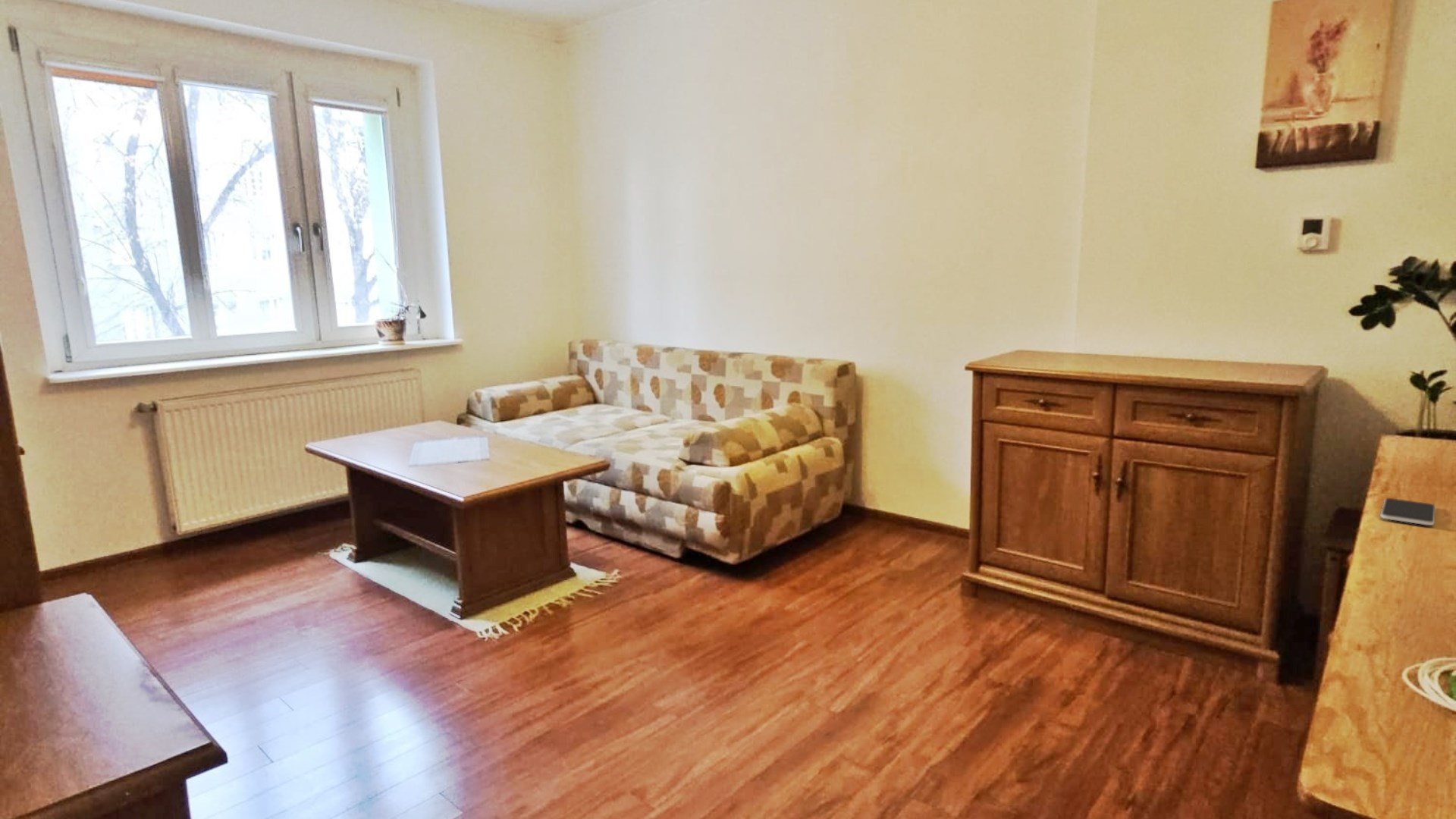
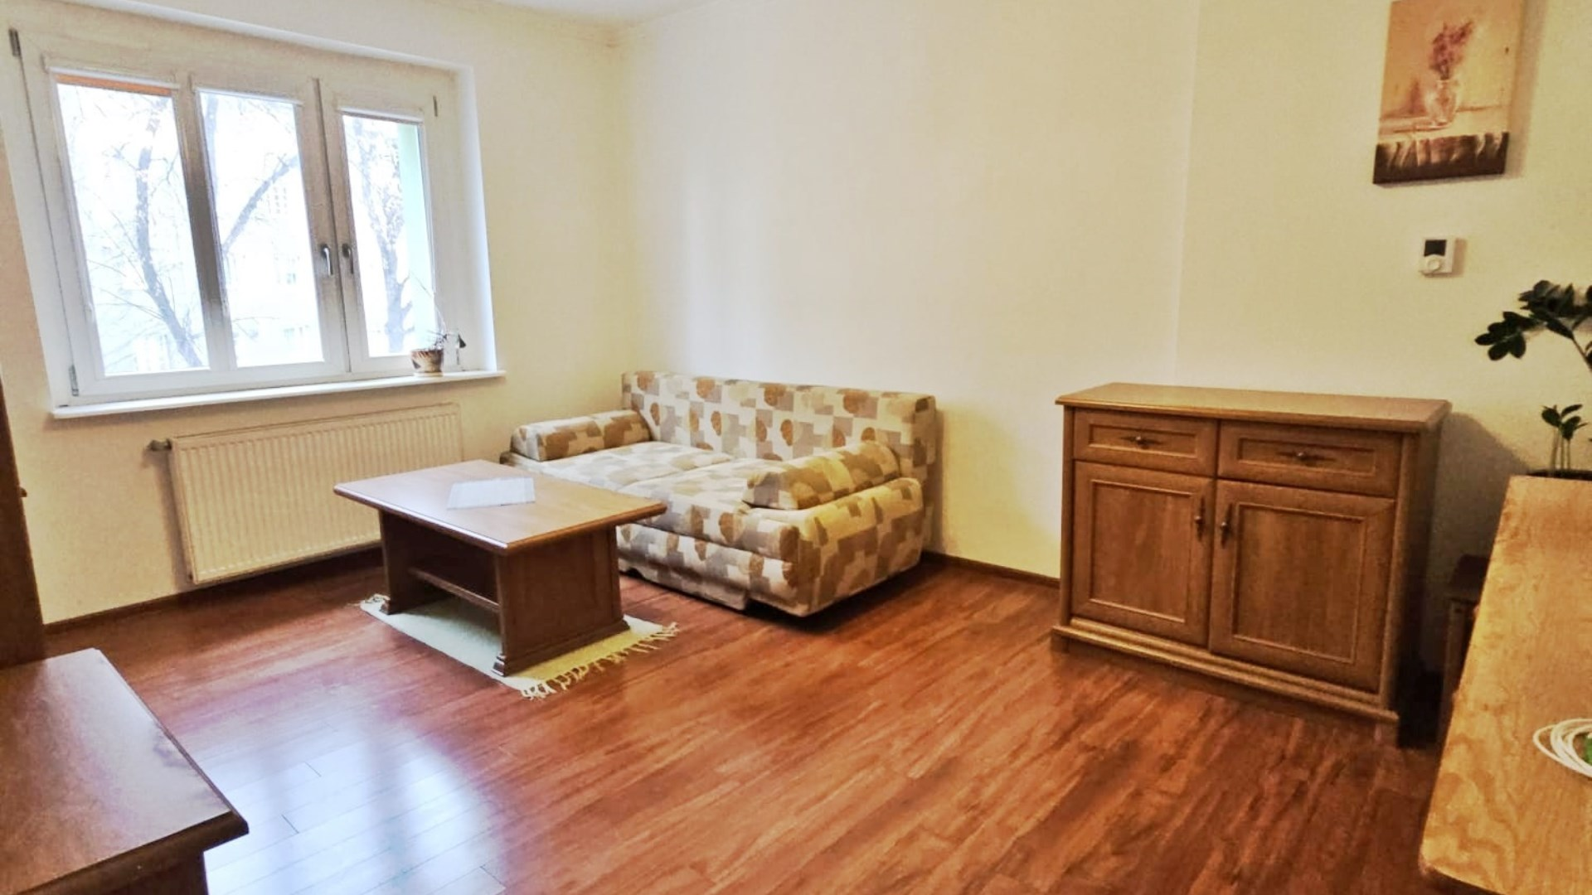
- smartphone (1408, 510)
